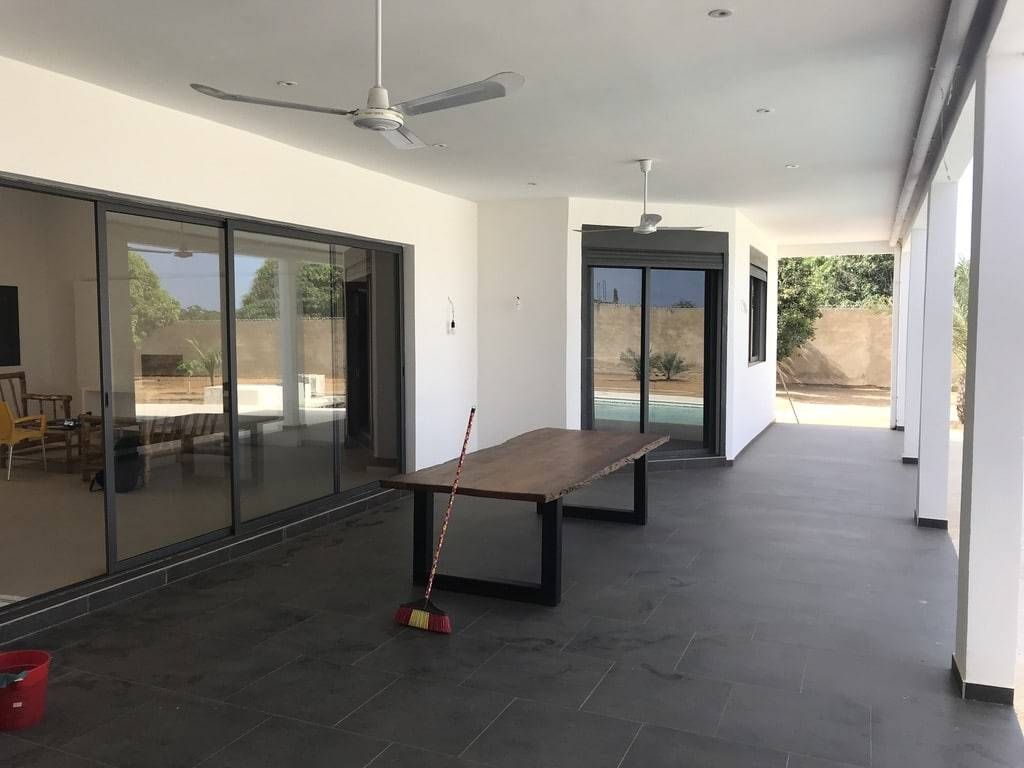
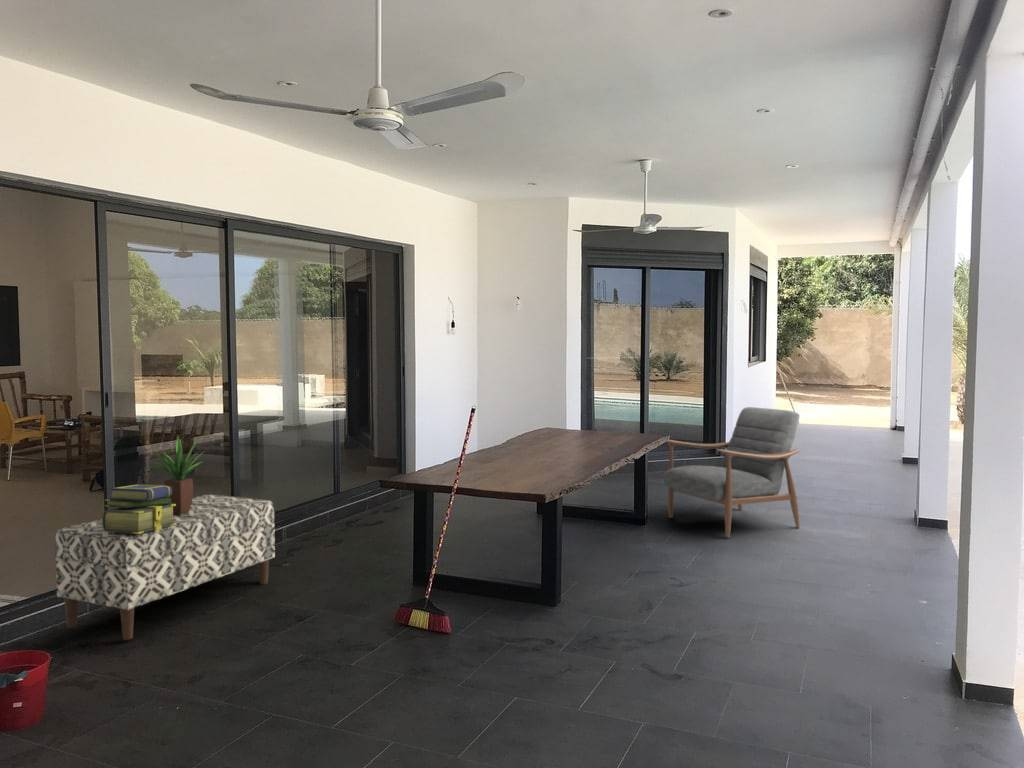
+ bench (174, 558)
+ stack of books (139, 506)
+ chair (731, 466)
+ potted plant (177, 473)
